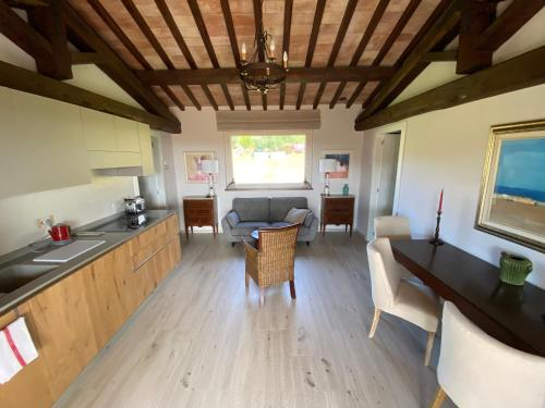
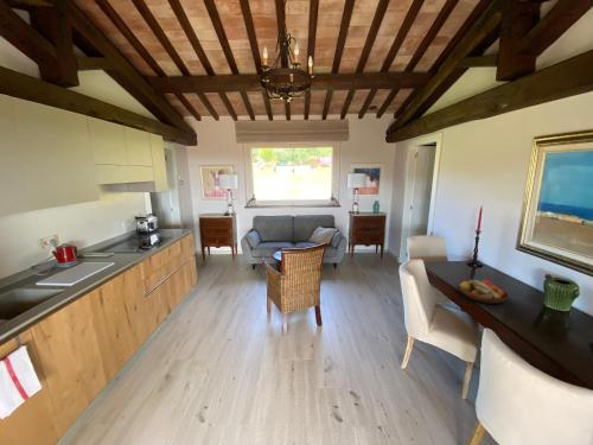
+ fruit bowl (483, 288)
